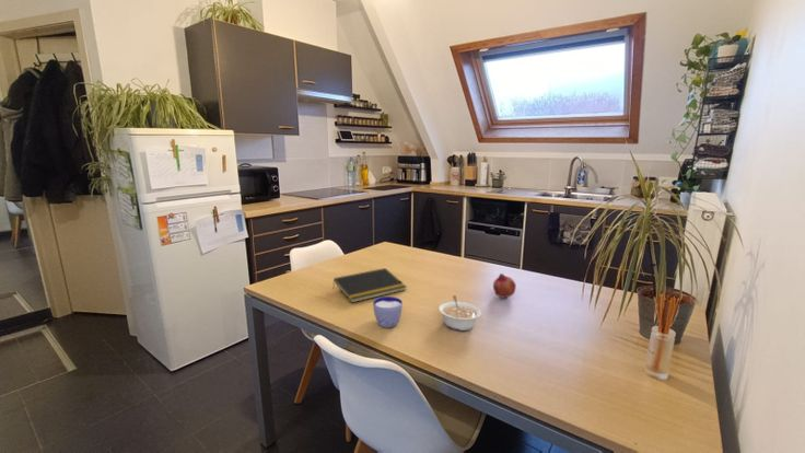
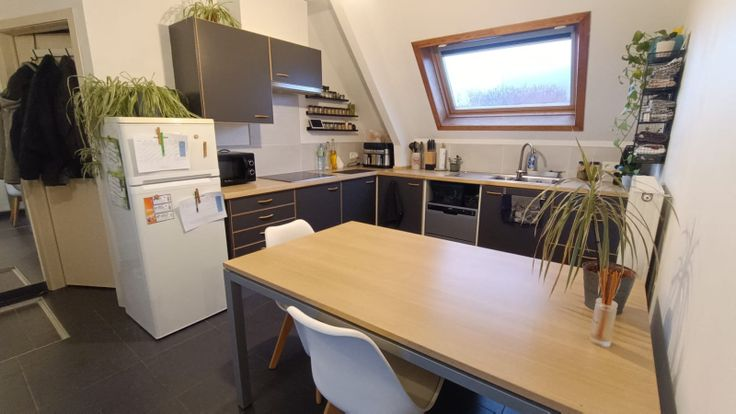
- cup (385, 311)
- fruit (504, 284)
- notepad (370, 283)
- legume (457, 314)
